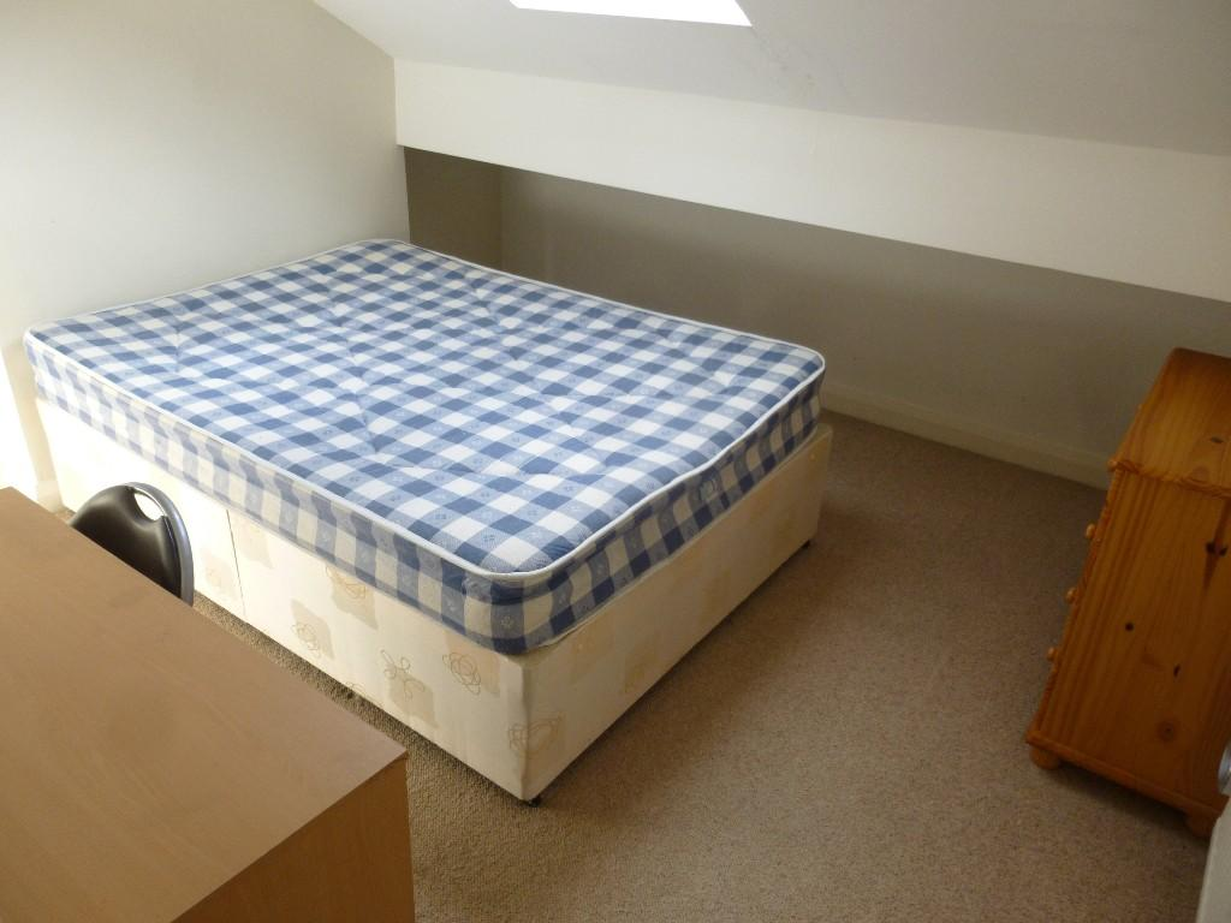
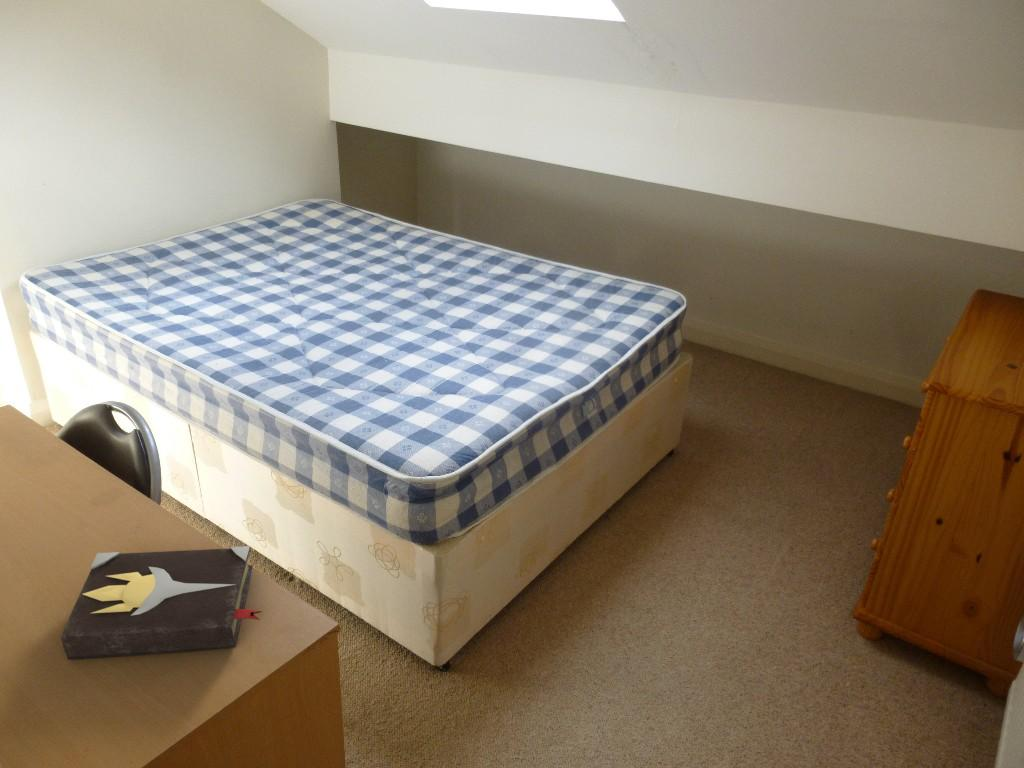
+ hardback book (164, 598)
